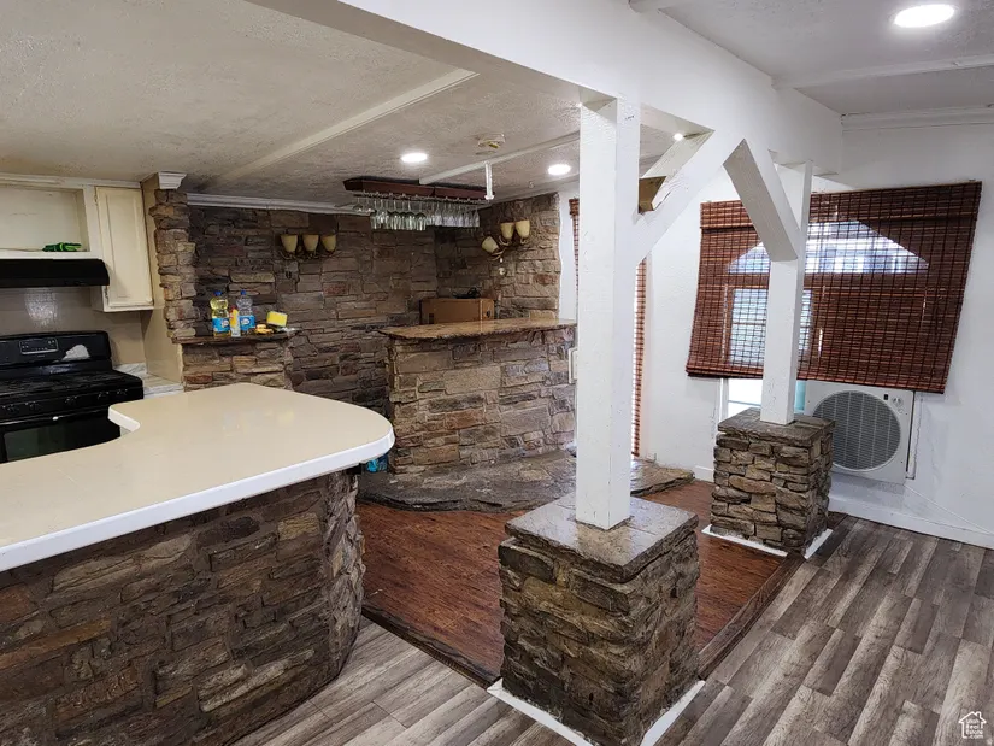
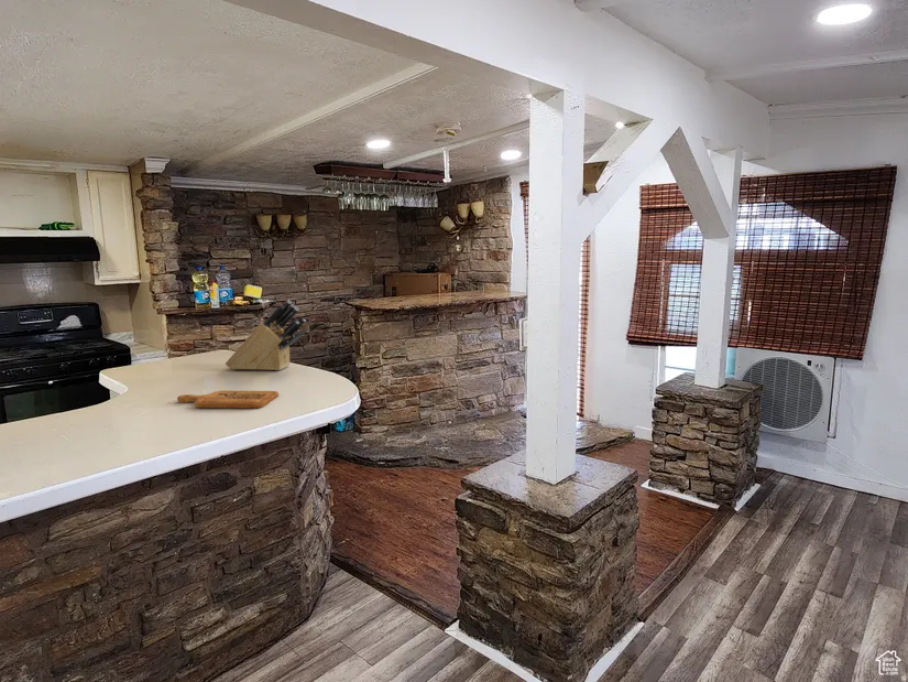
+ knife block (265, 334)
+ cutting board (225, 398)
